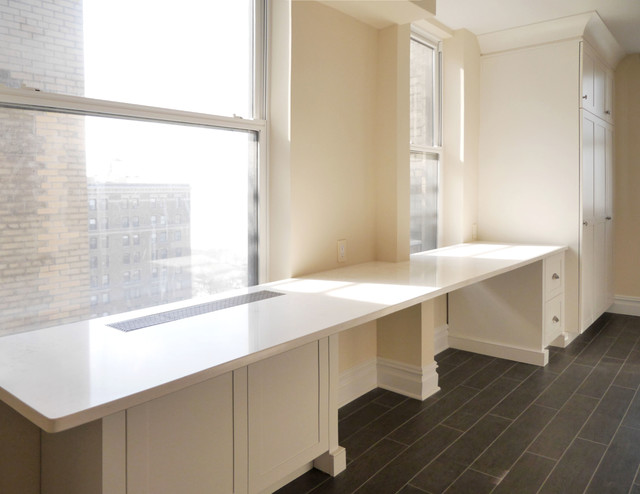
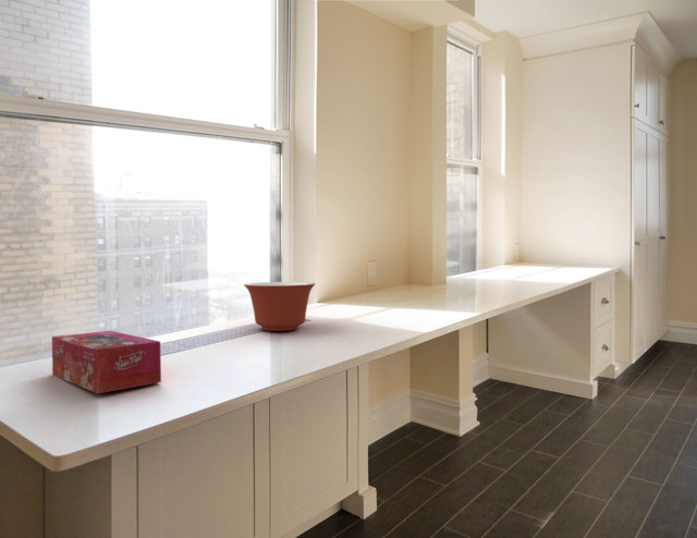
+ tissue box (105, 358)
+ mixing bowl (280, 306)
